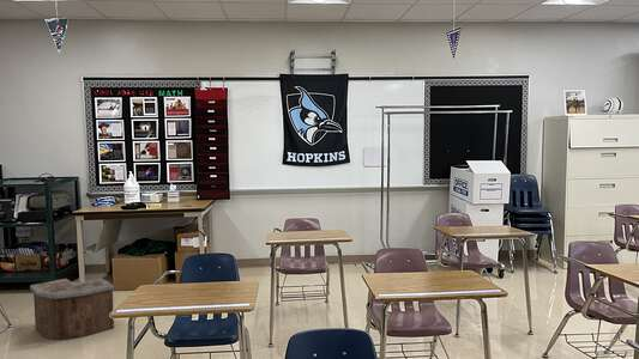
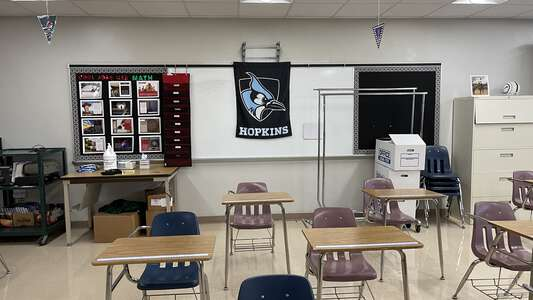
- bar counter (72, 306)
